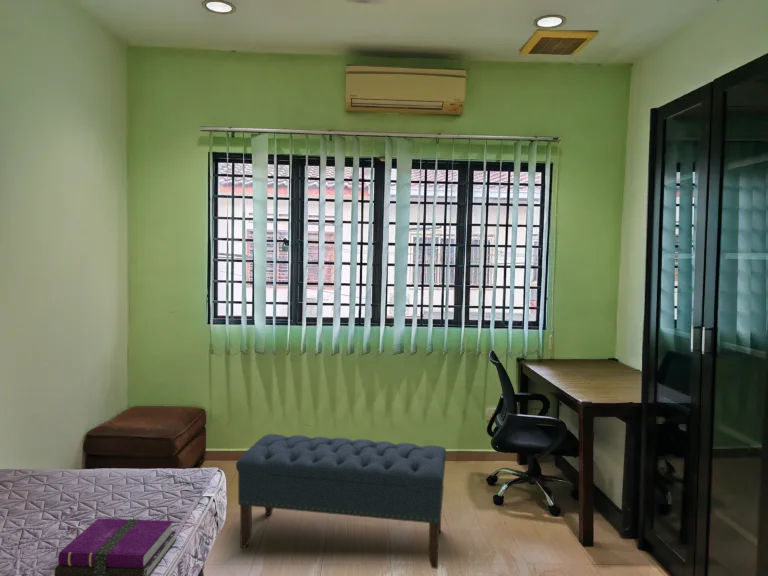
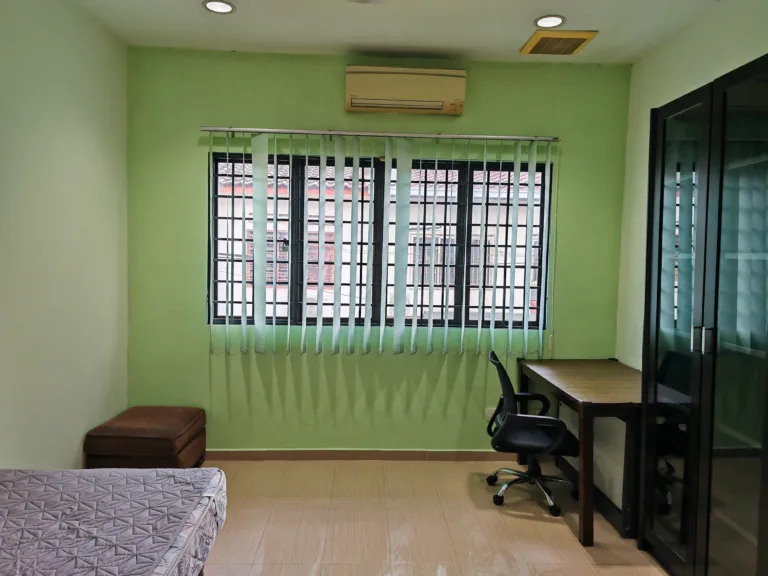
- bench (345, 493)
- hardback book (119, 547)
